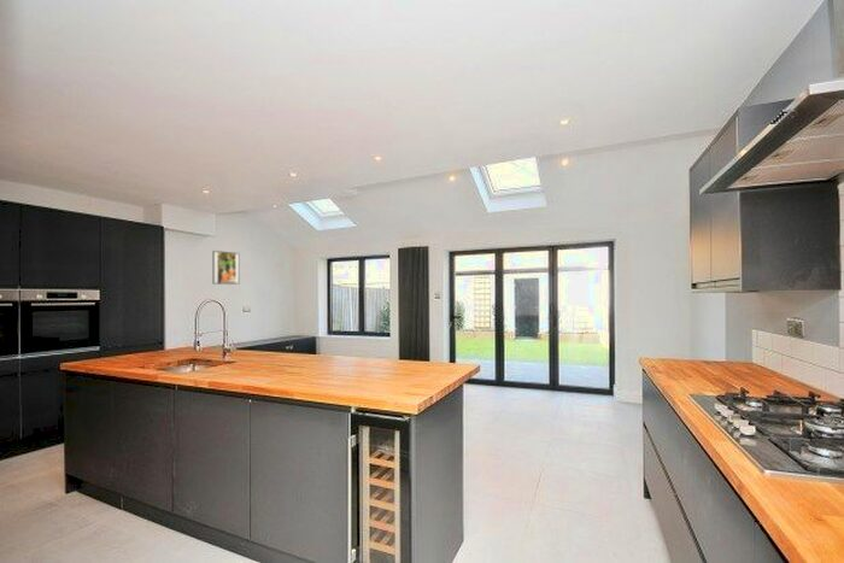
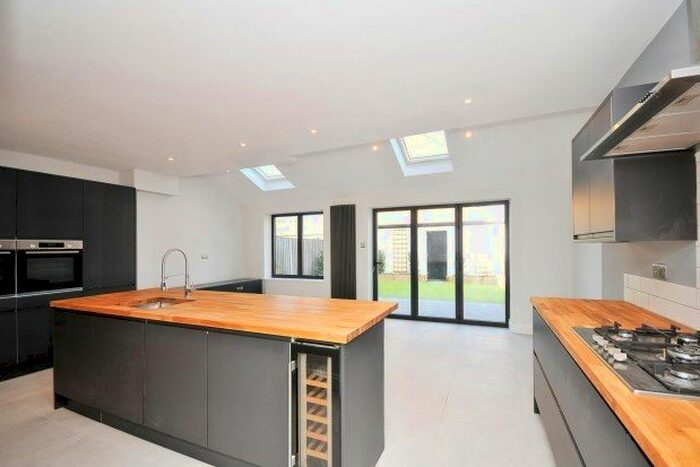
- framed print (227, 268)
